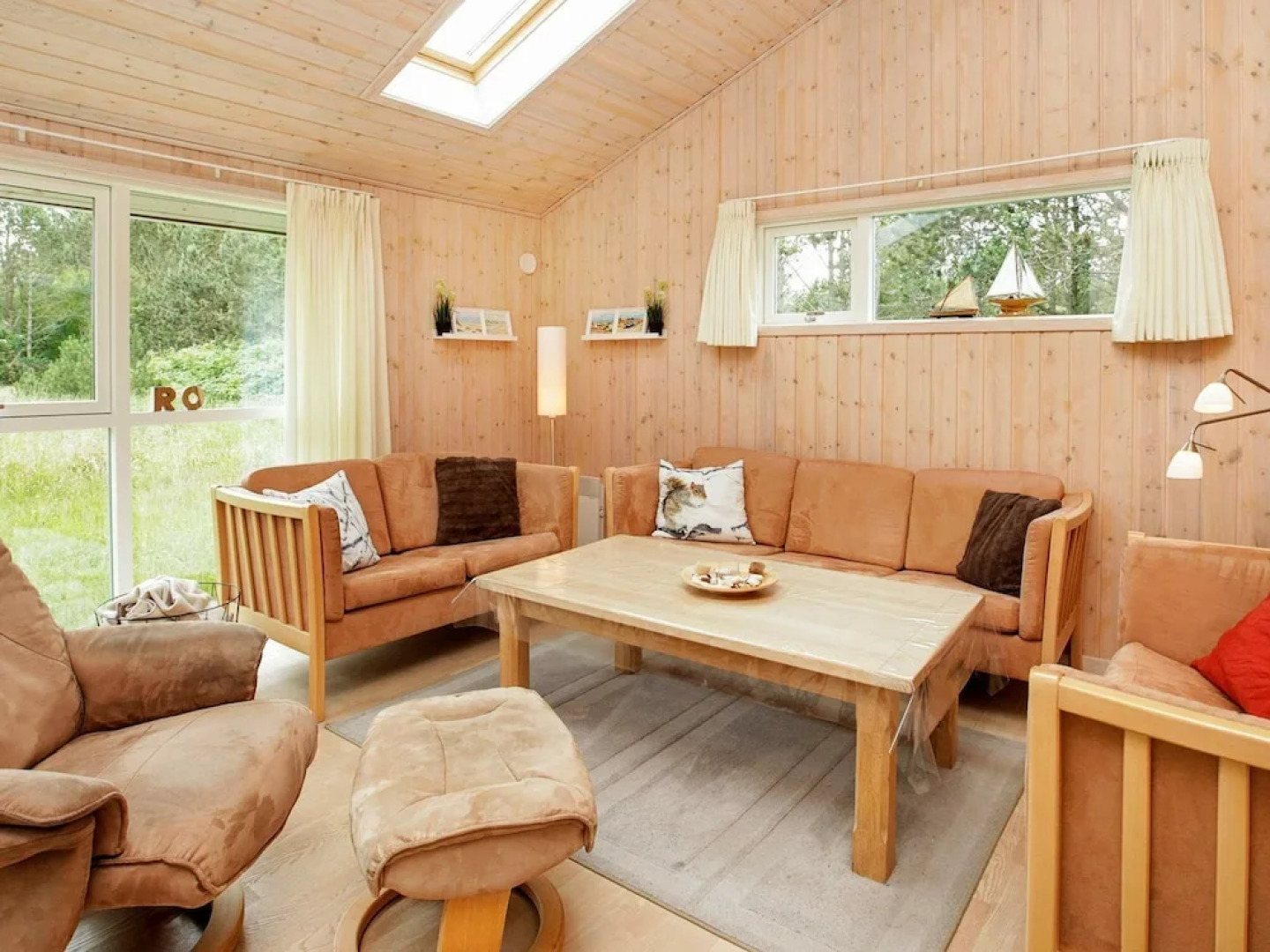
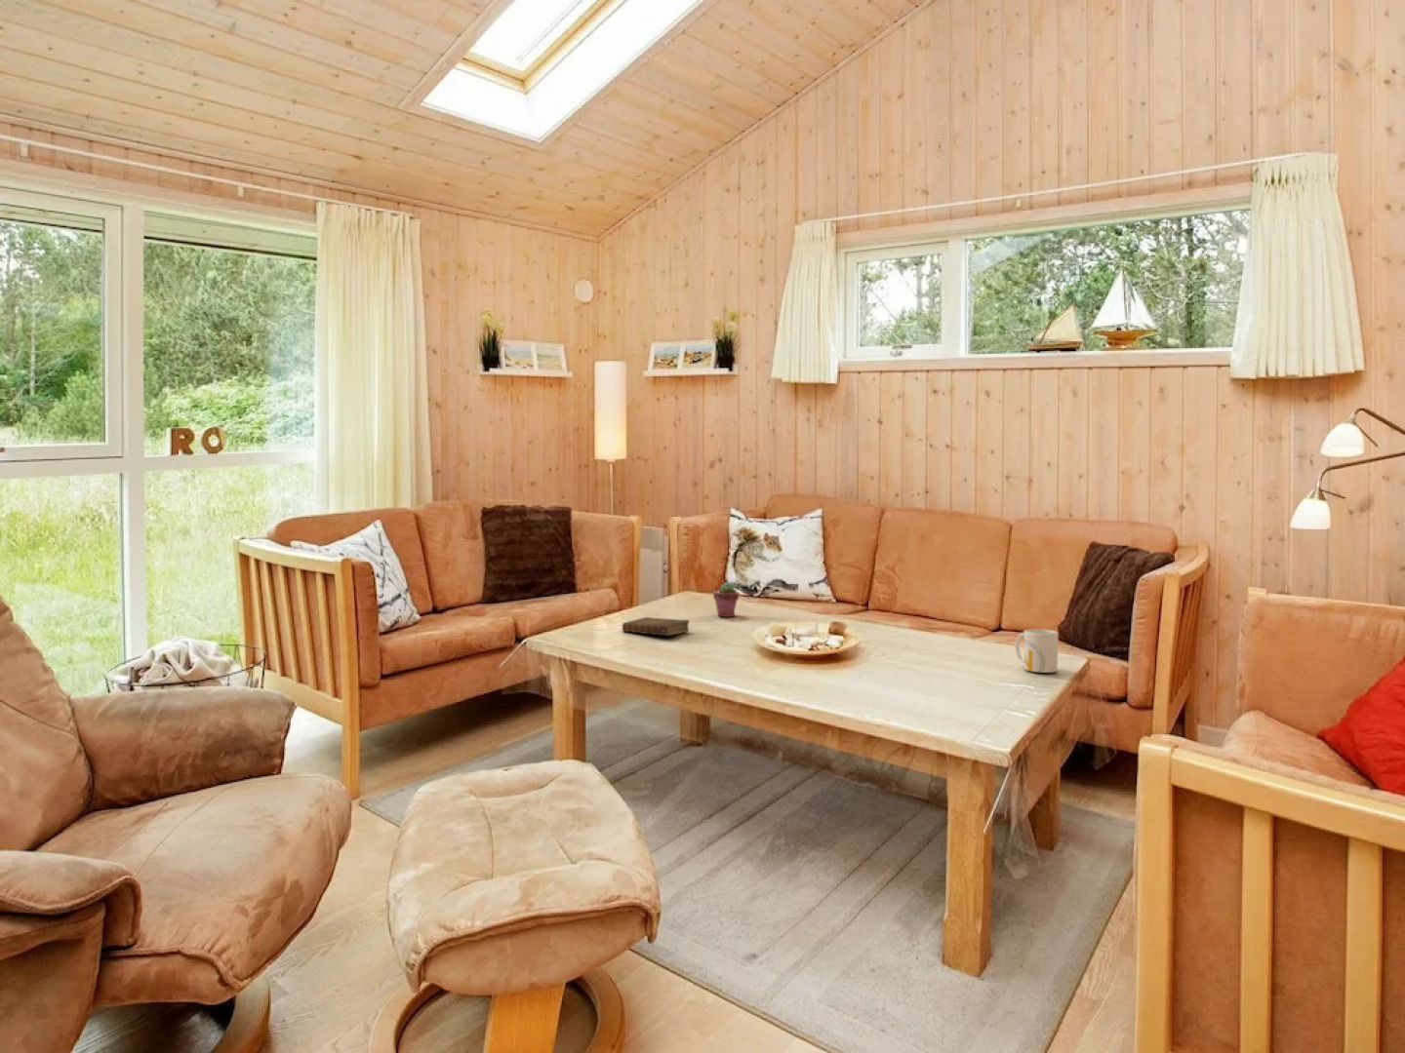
+ mug (1034, 649)
+ potted succulent (726, 598)
+ book (656, 626)
